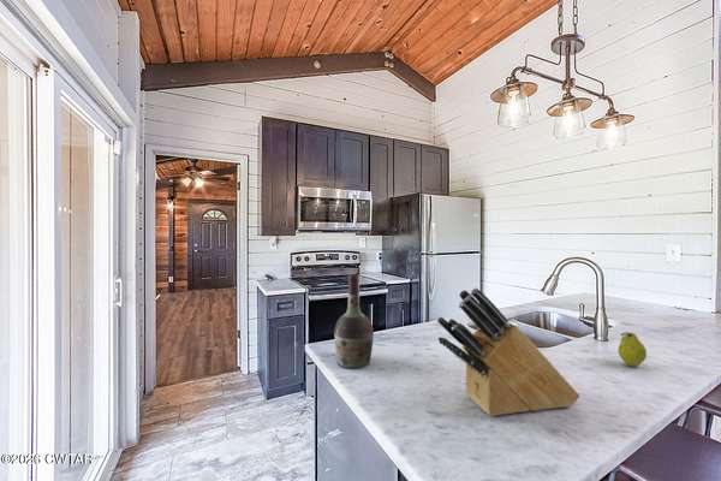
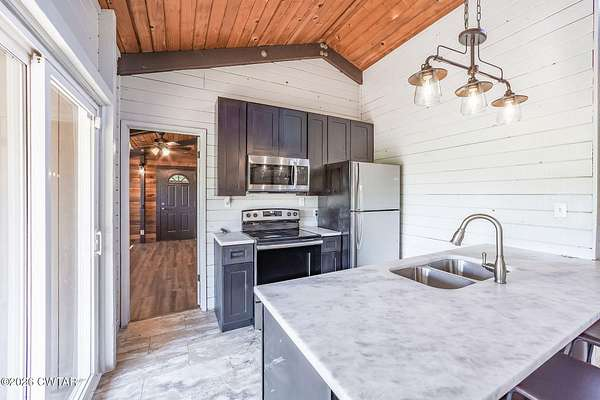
- fruit (630, 348)
- knife block (506, 344)
- cognac bottle (353, 317)
